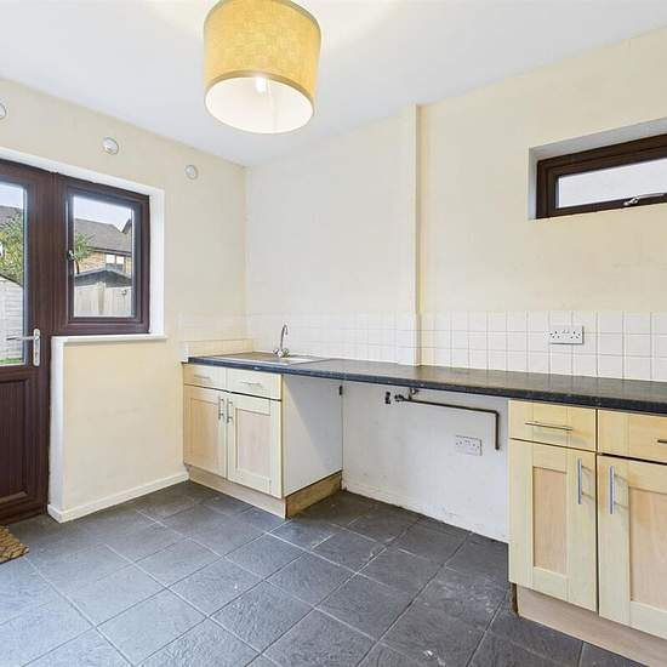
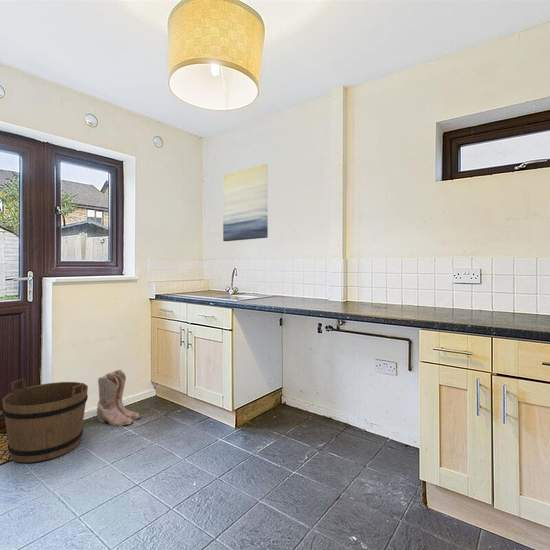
+ boots (119, 395)
+ bucket (47, 414)
+ wall art (244, 204)
